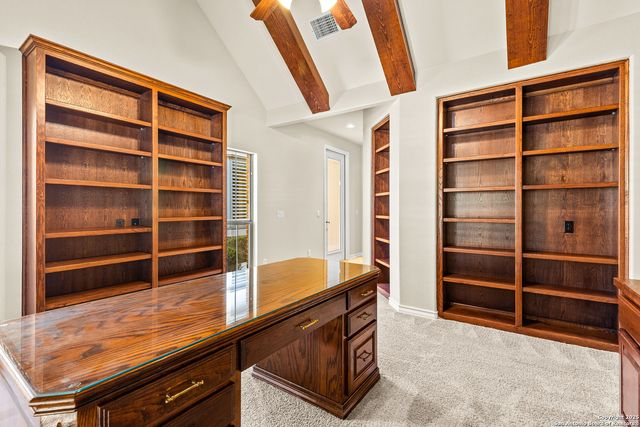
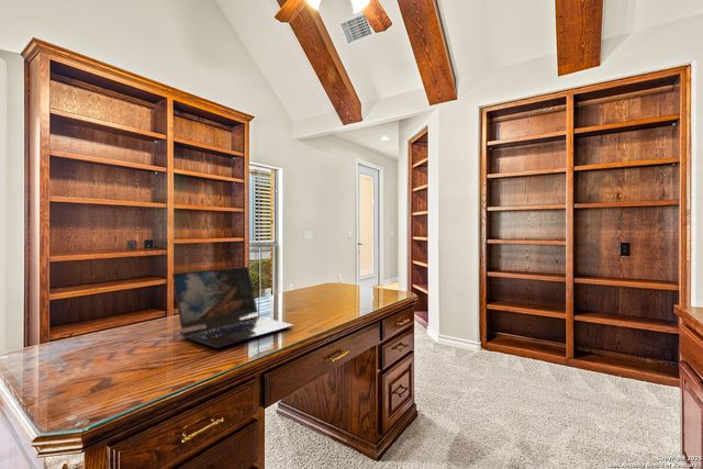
+ laptop (234, 301)
